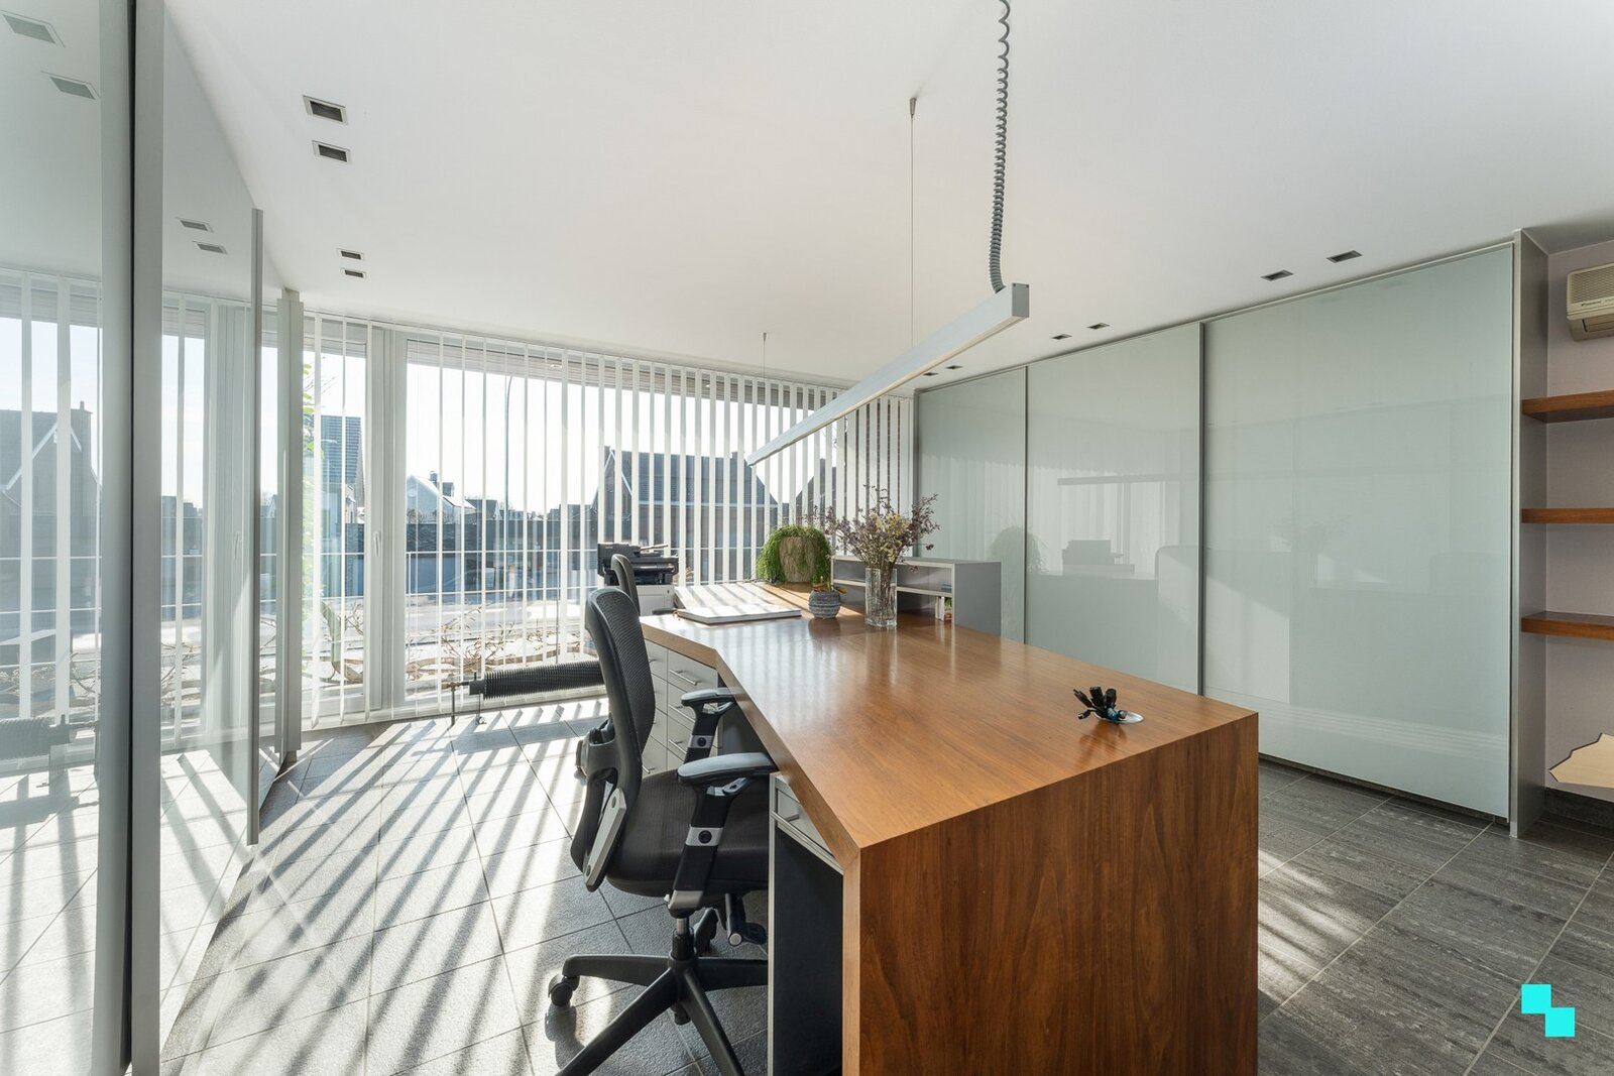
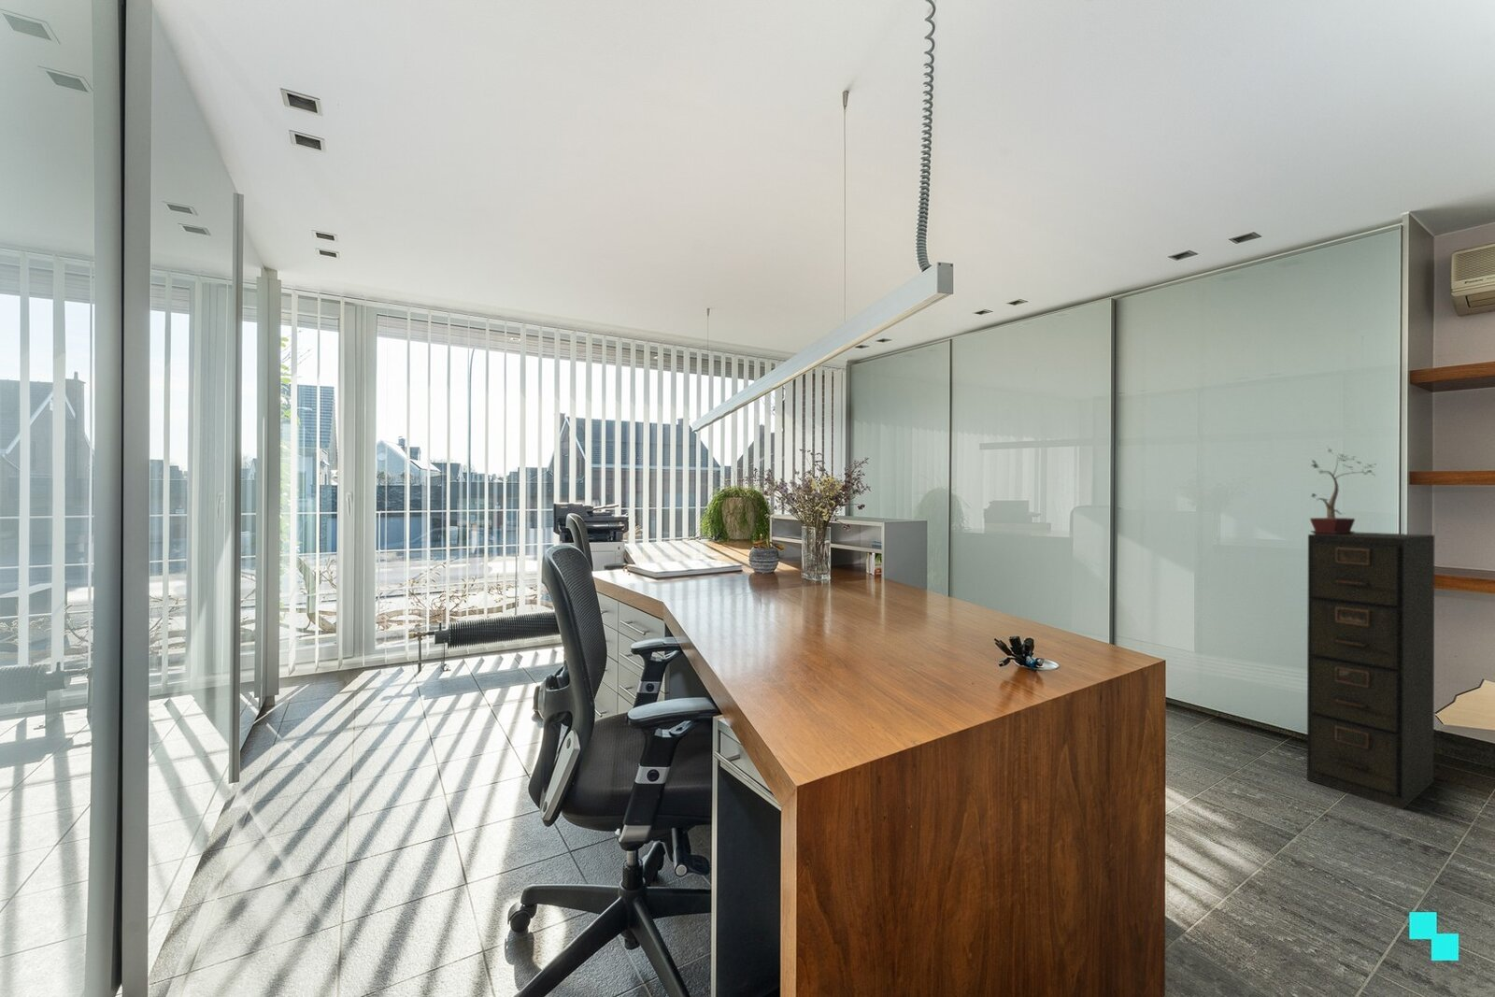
+ potted plant (1338, 488)
+ filing cabinet (1369, 658)
